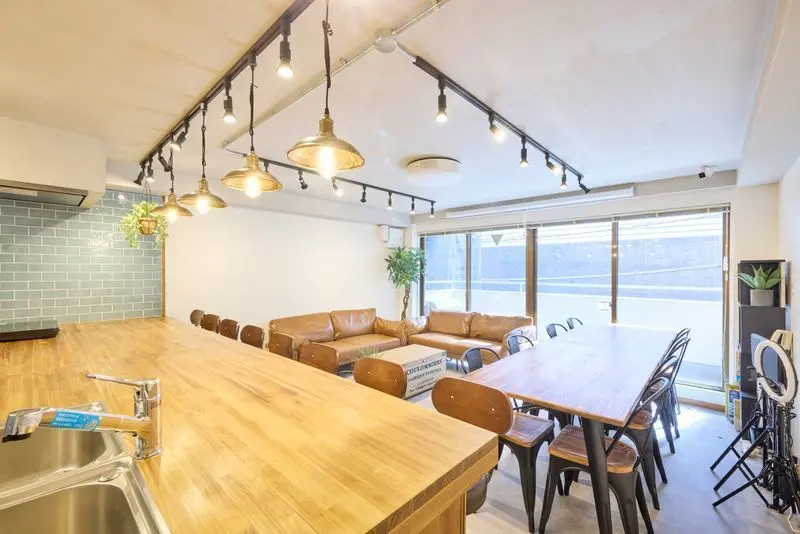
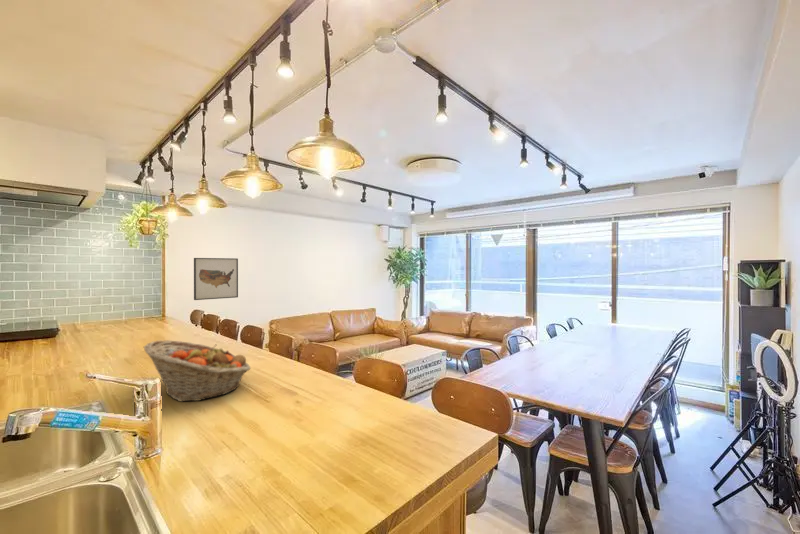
+ fruit basket (199, 364)
+ wall art (216, 278)
